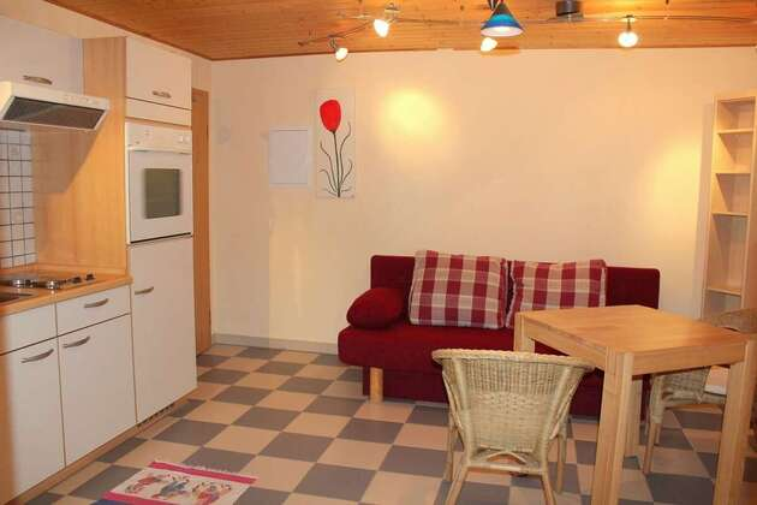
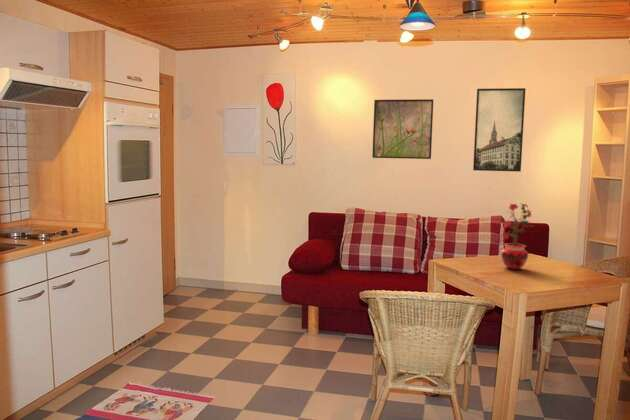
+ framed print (498, 130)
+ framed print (402, 129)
+ potted plant (516, 235)
